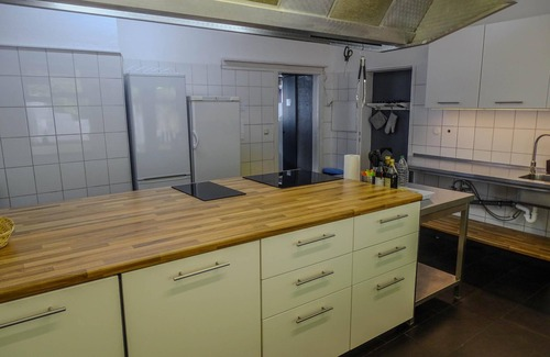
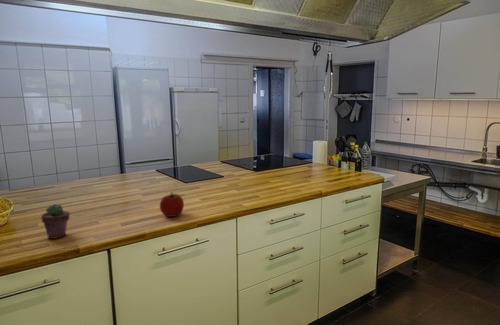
+ potted succulent (55, 220)
+ apple (172, 204)
